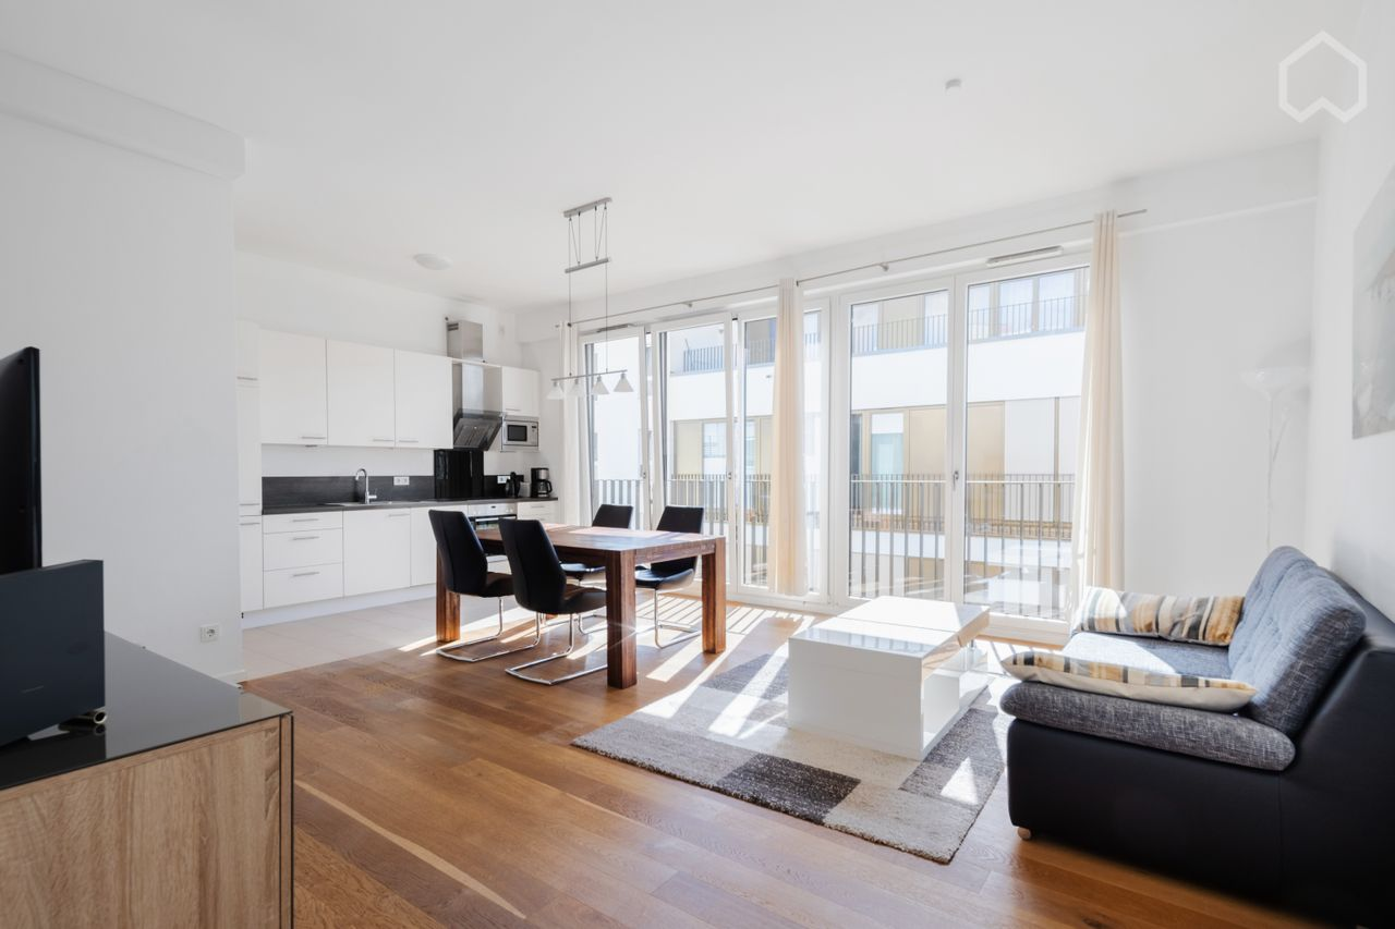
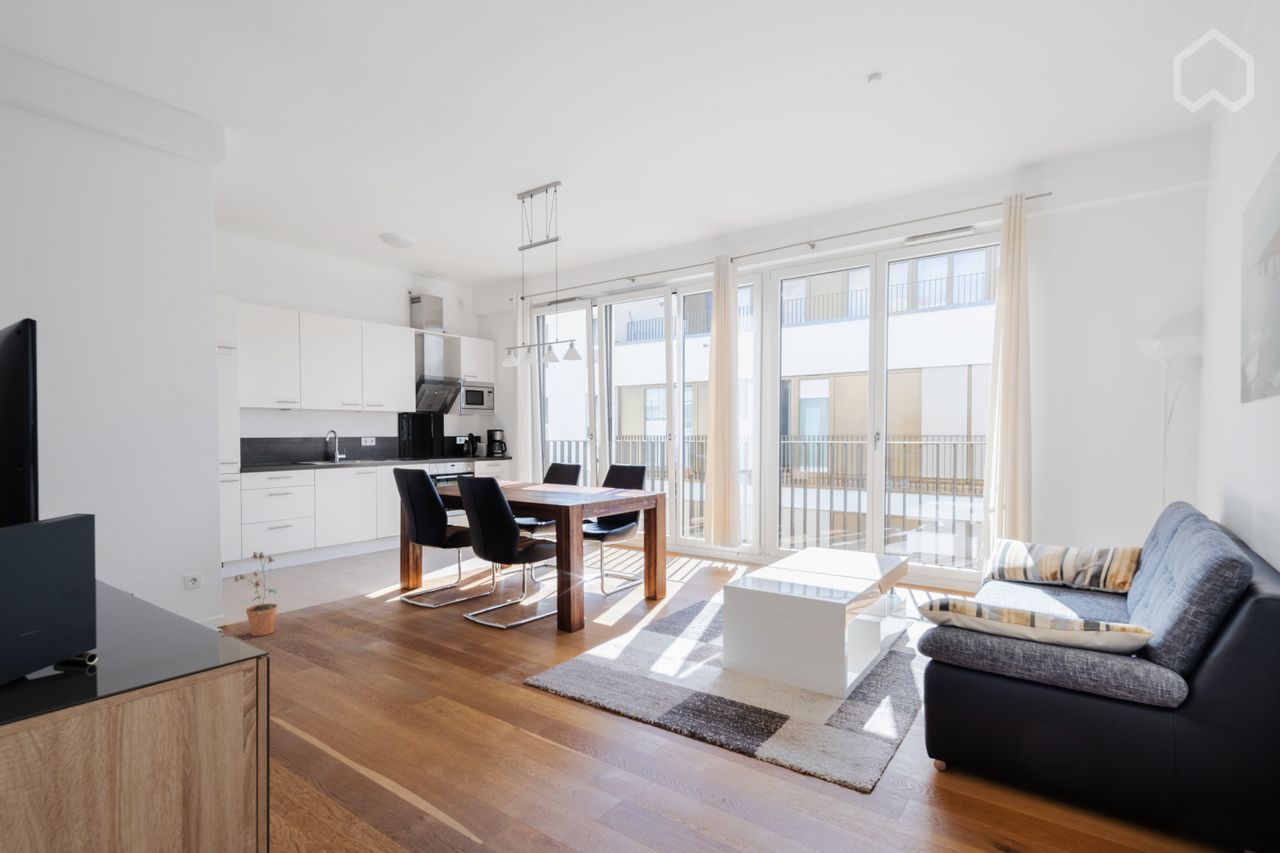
+ potted plant (258, 595)
